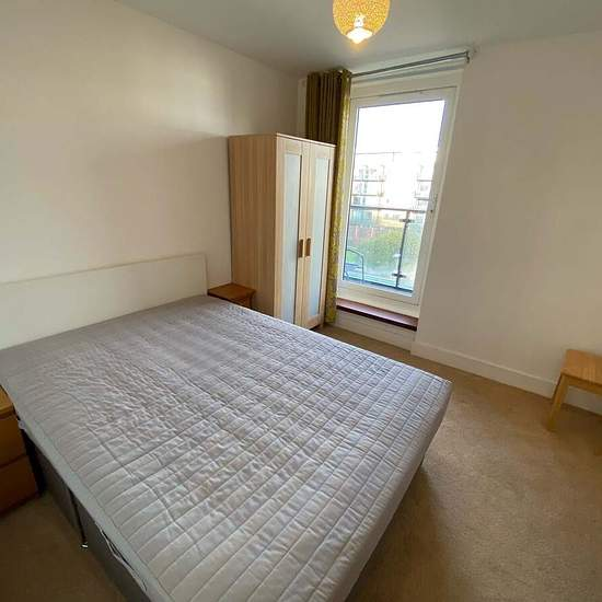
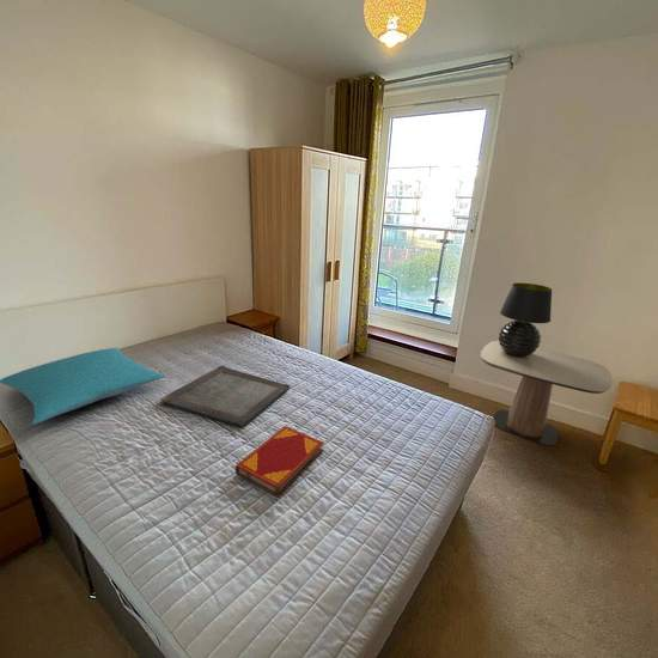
+ table lamp (523, 321)
+ pillow (85, 378)
+ side table (532, 395)
+ hardback book (281, 457)
+ serving tray (229, 392)
